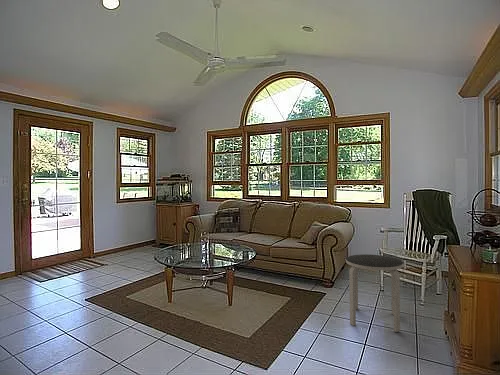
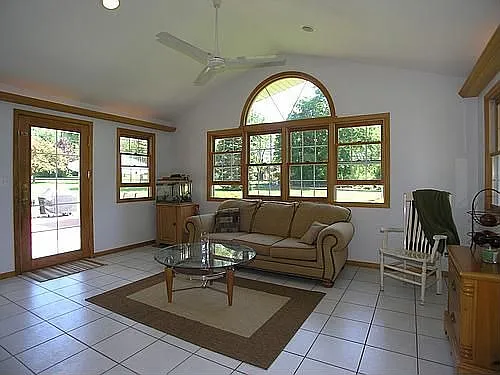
- side table (357, 289)
